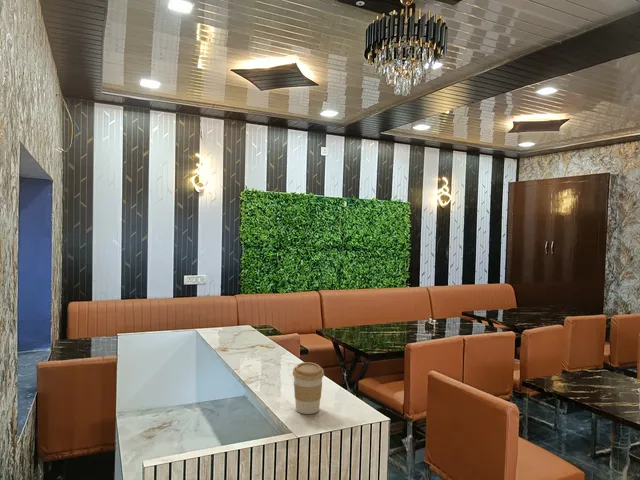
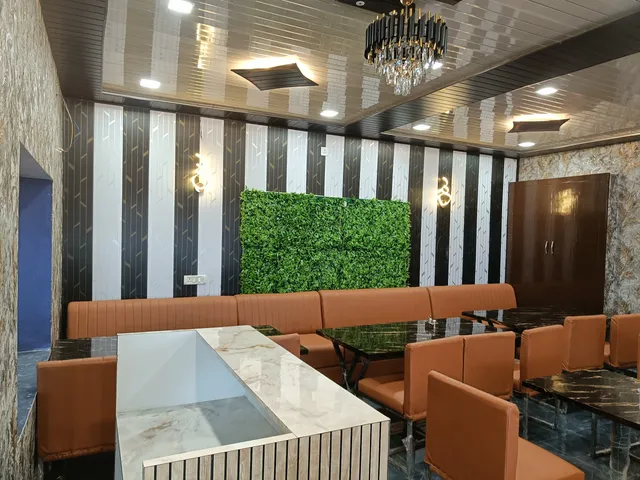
- coffee cup (308, 387)
